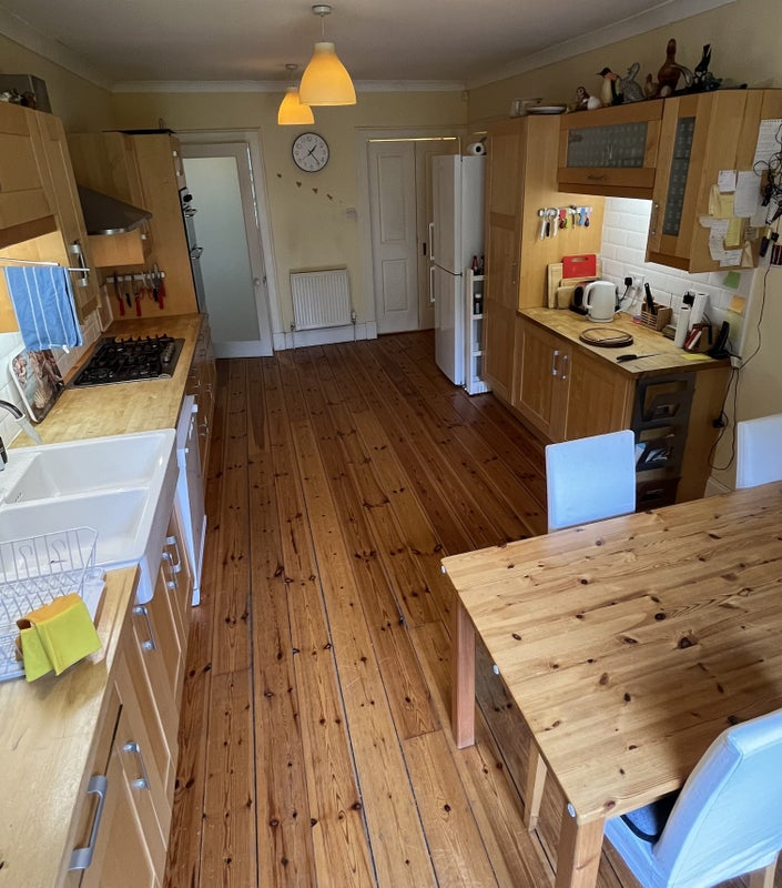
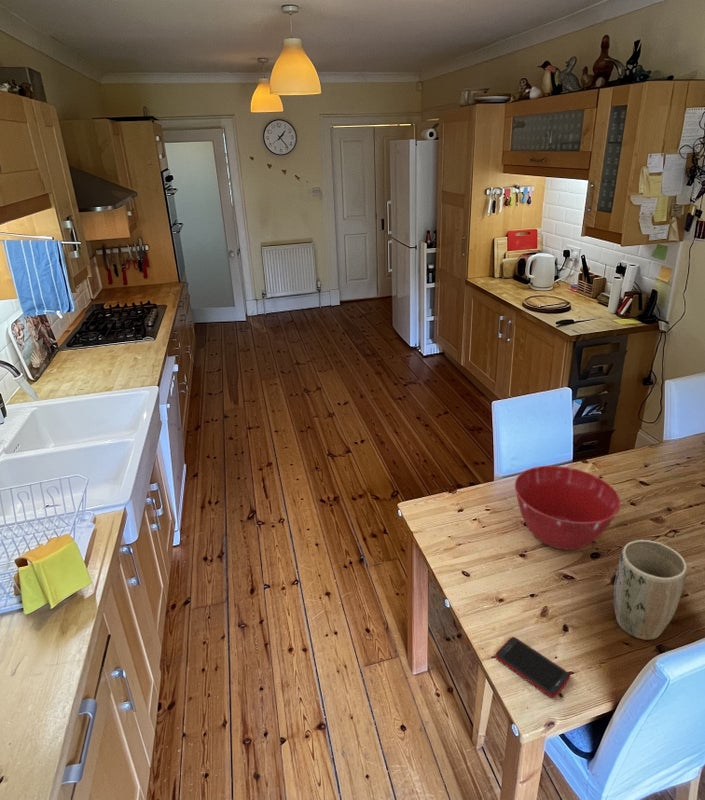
+ plant pot (645, 591)
+ cell phone (532, 665)
+ mixing bowl (562, 513)
